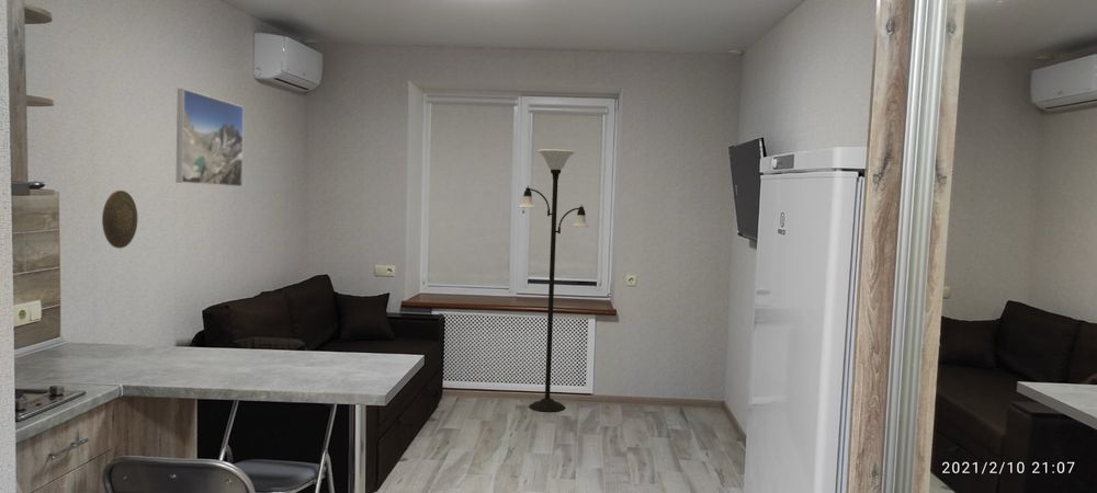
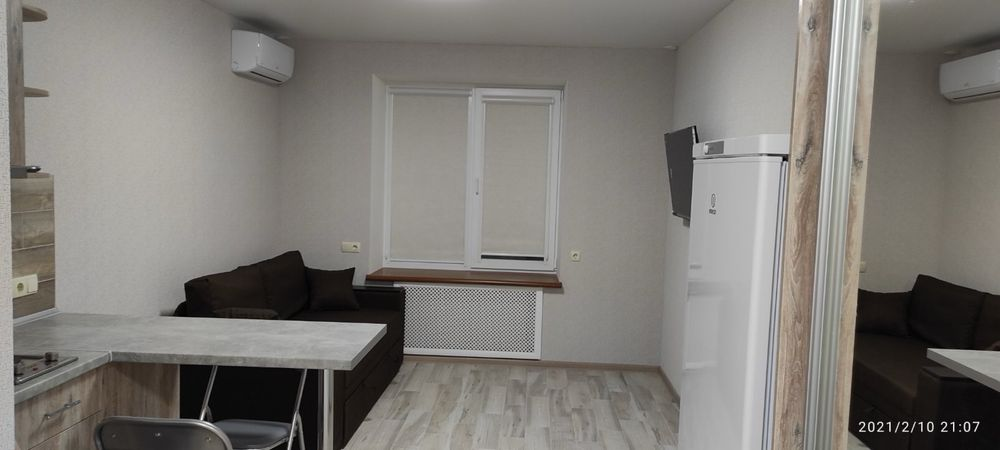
- floor lamp (551, 279)
- decorative plate (122, 219)
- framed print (212, 141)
